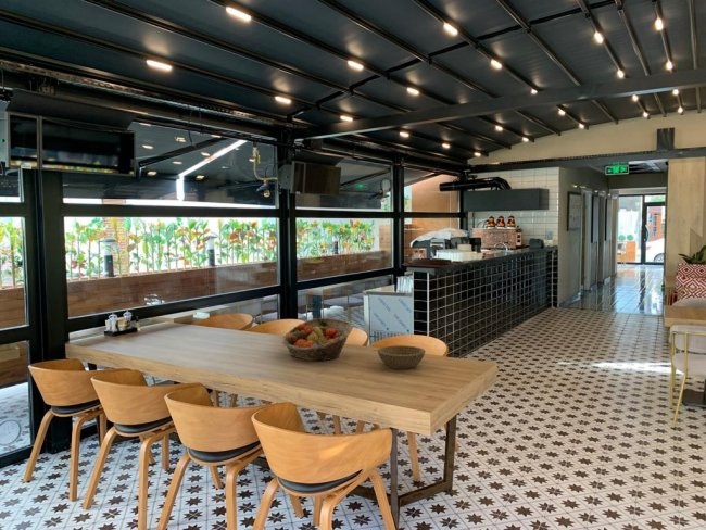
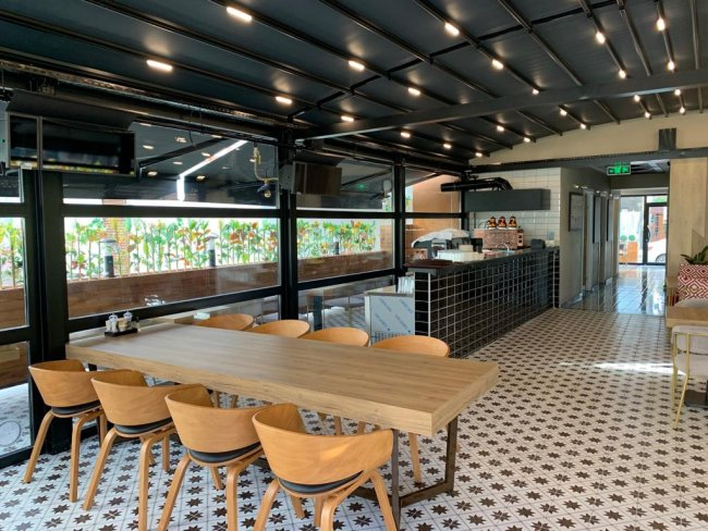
- fruit basket (317, 338)
- bowl (401, 357)
